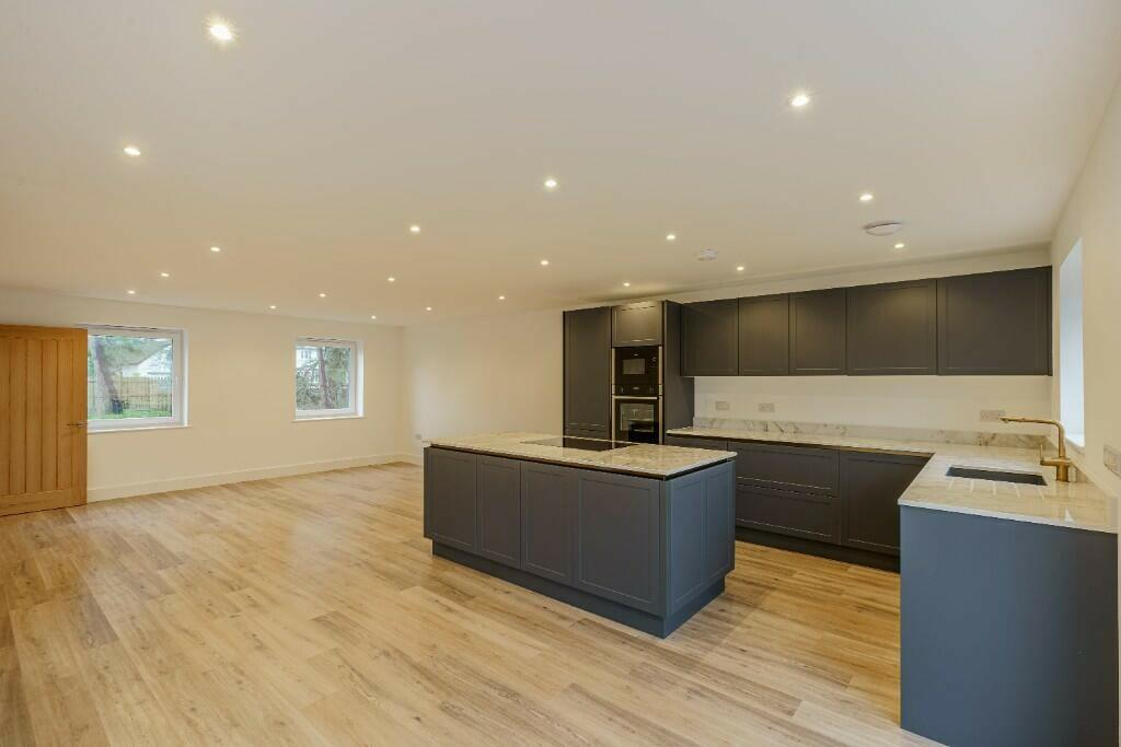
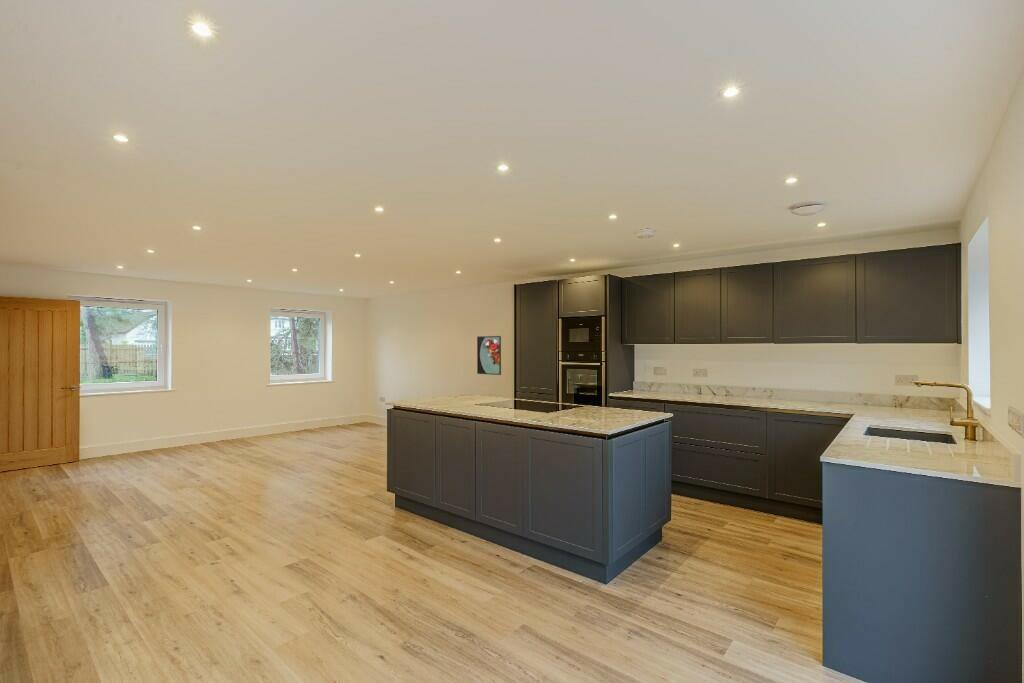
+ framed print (488, 355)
